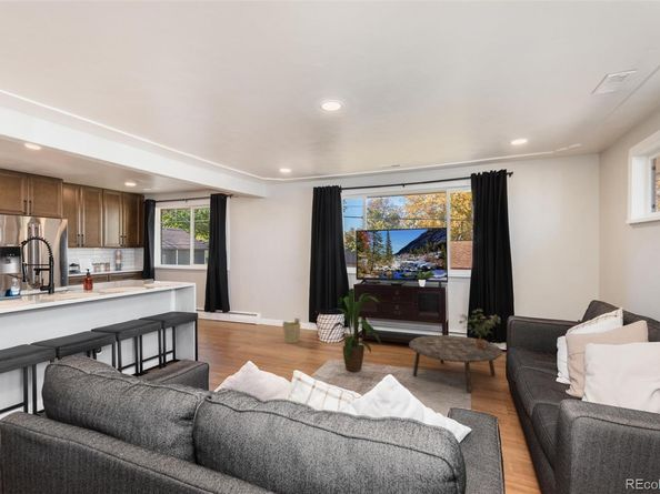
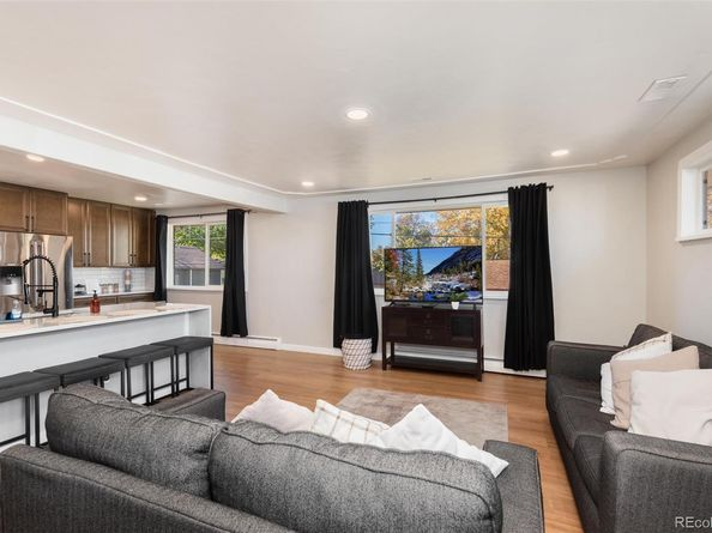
- coffee table (453, 361)
- house plant (358, 325)
- bucket (291, 330)
- potted plant (479, 327)
